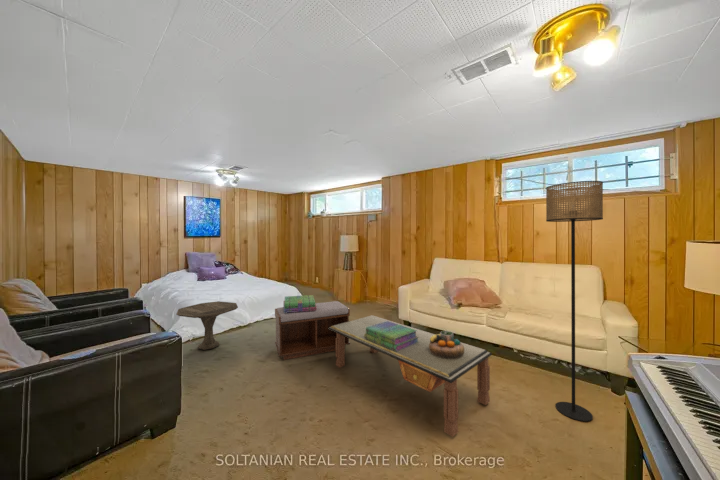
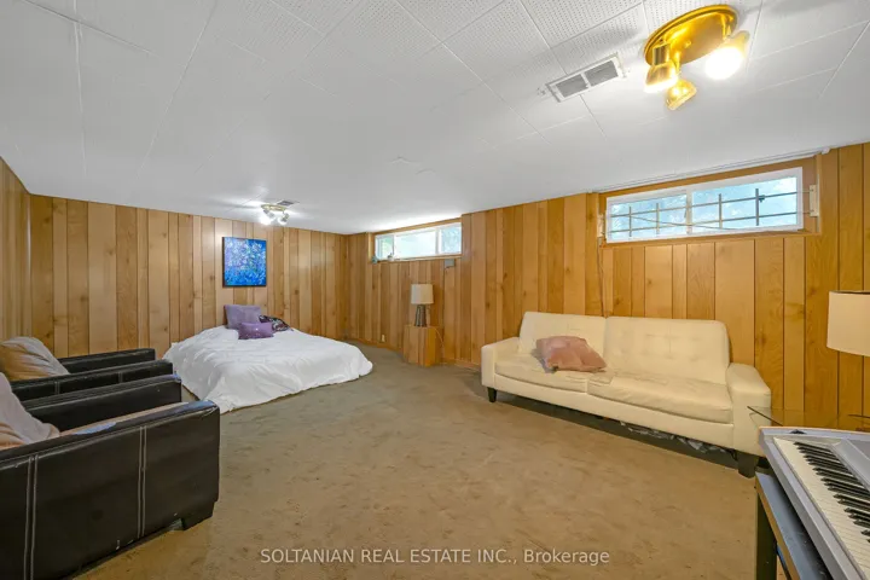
- side table (208, 326)
- stack of books (299, 304)
- stack of books (390, 334)
- decorative bowl (446, 341)
- coffee table (398, 358)
- floor lamp (573, 298)
- bench (312, 327)
